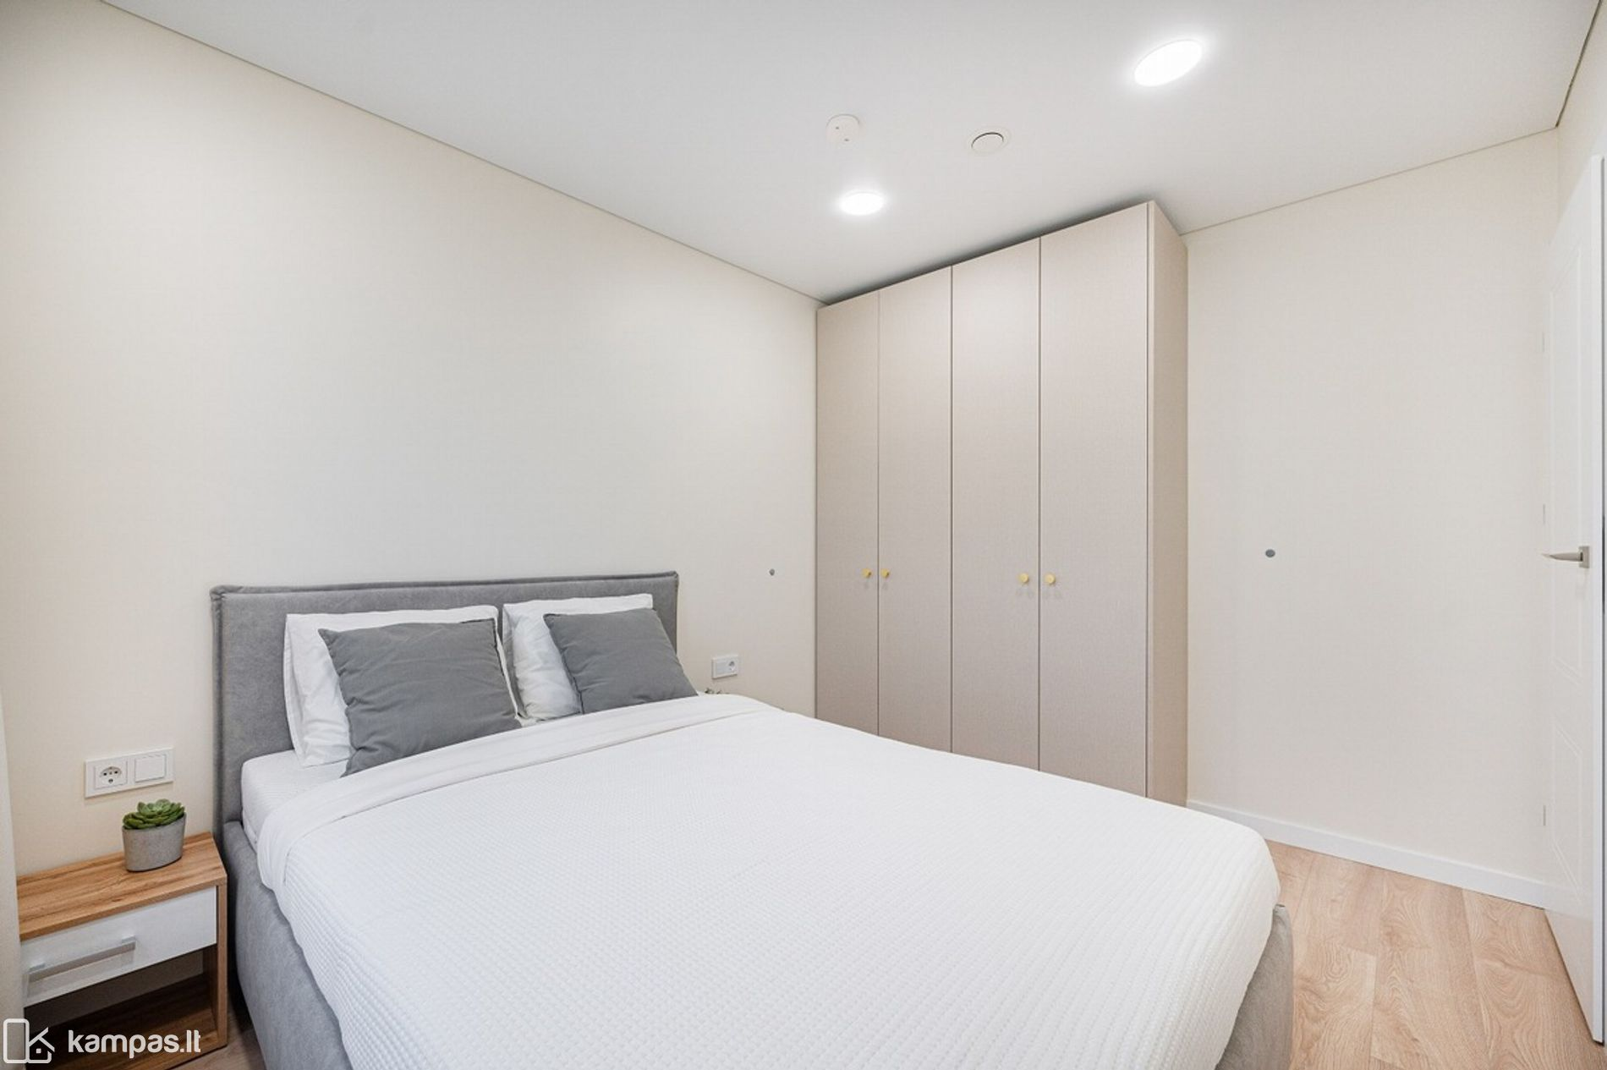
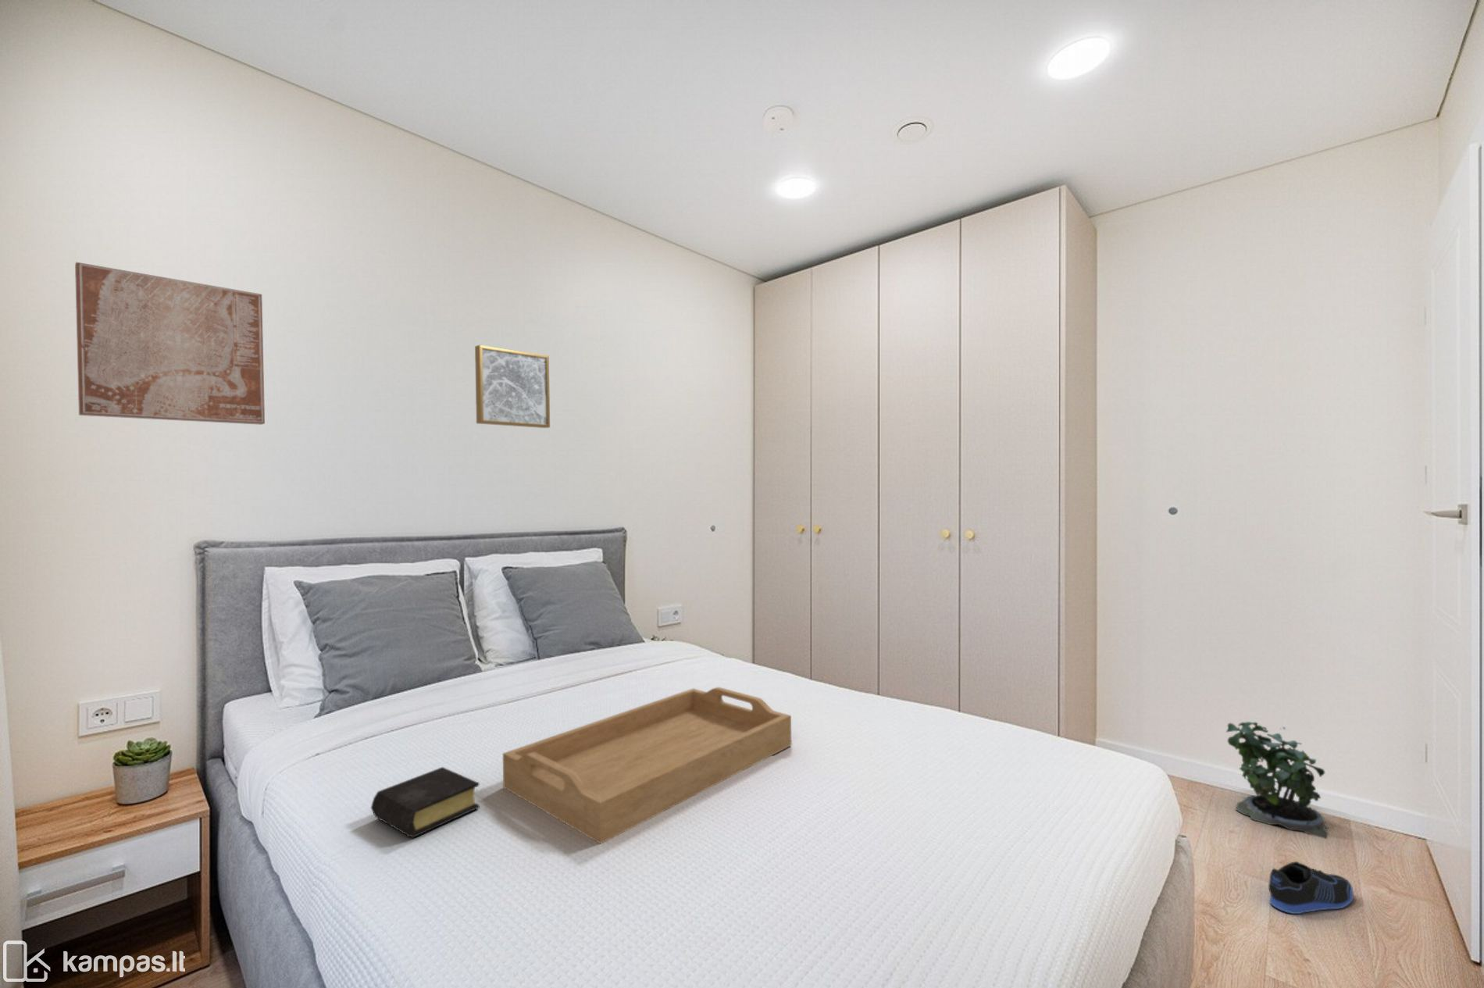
+ wall art (514, 388)
+ book (424, 802)
+ sneaker (1312, 882)
+ serving tray (657, 743)
+ potted plant (1275, 769)
+ wall art (176, 350)
